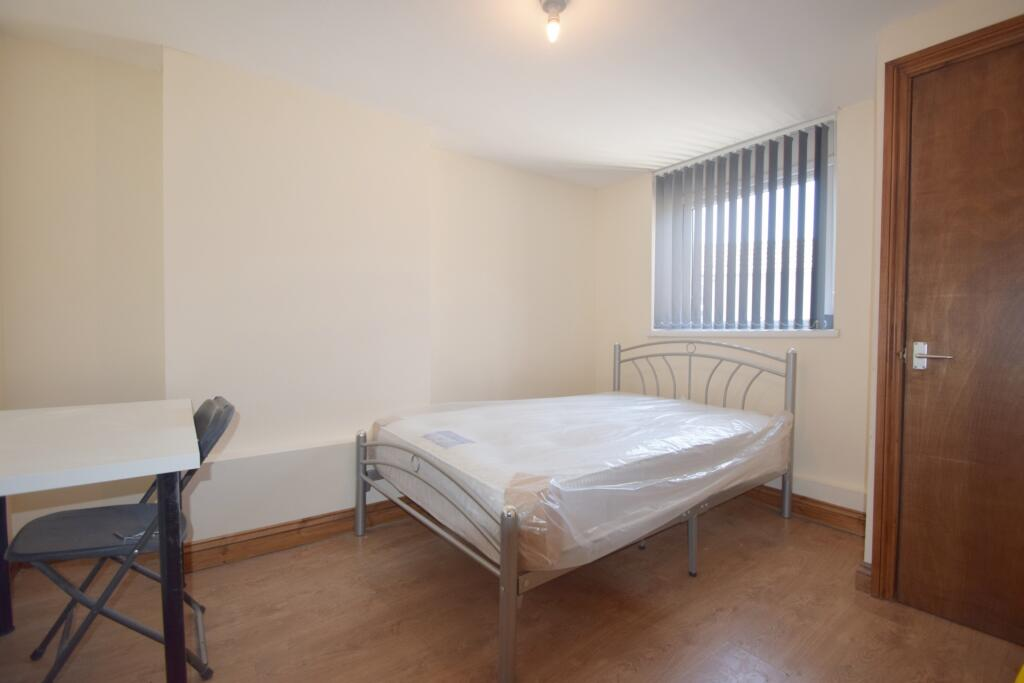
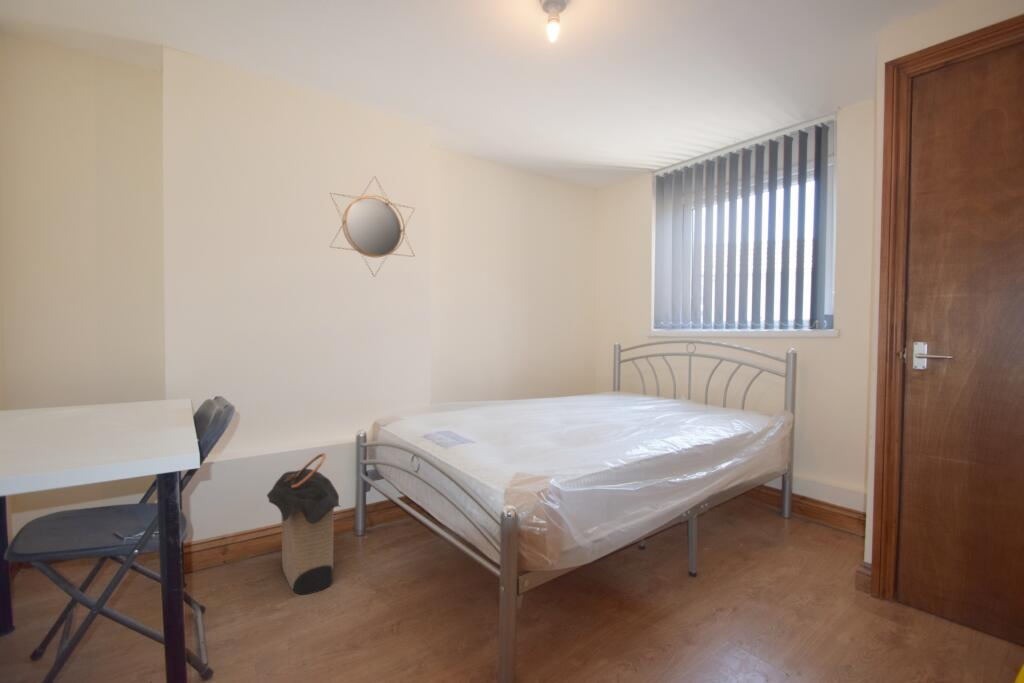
+ home mirror (374, 226)
+ laundry hamper (303, 512)
